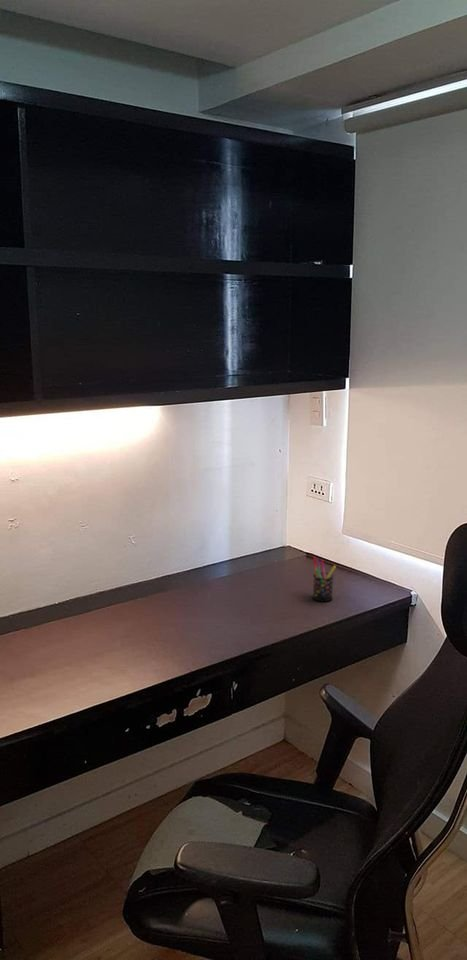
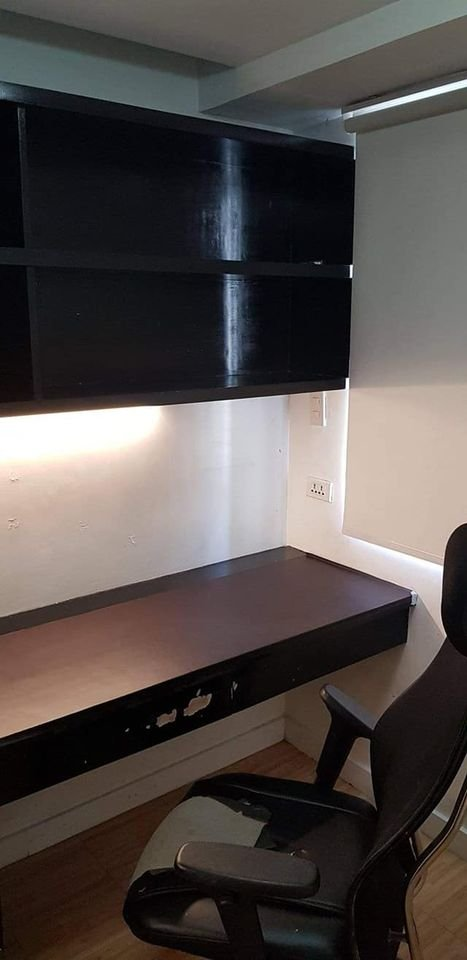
- pen holder (321, 579)
